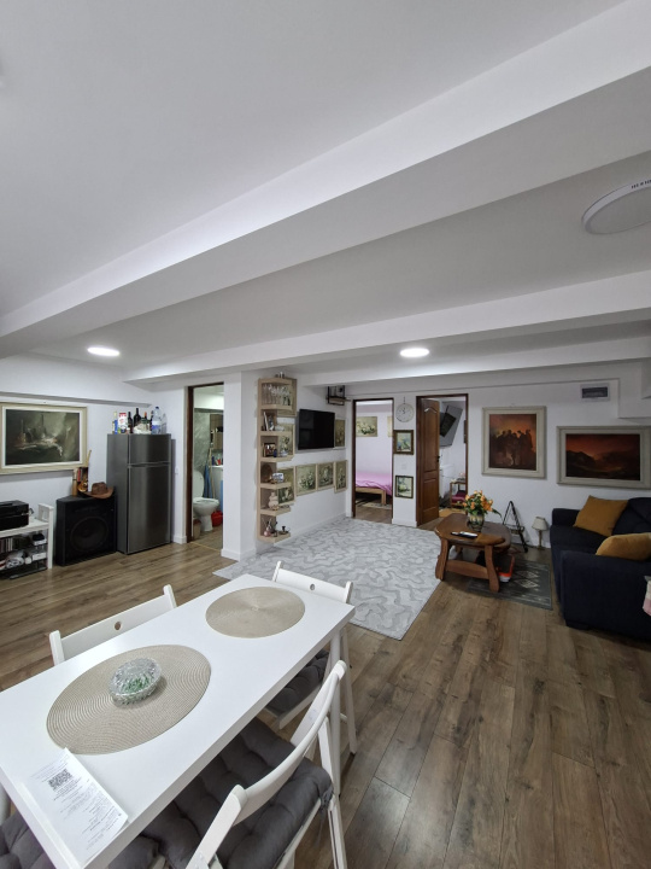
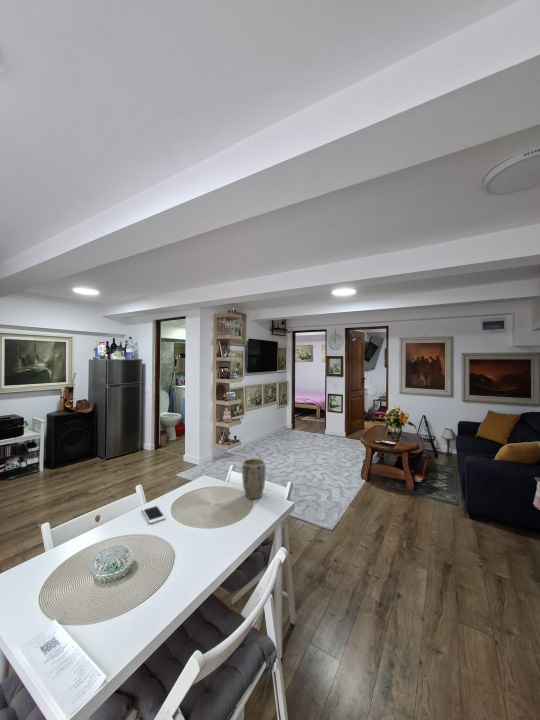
+ cell phone (153, 513)
+ plant pot (253, 478)
